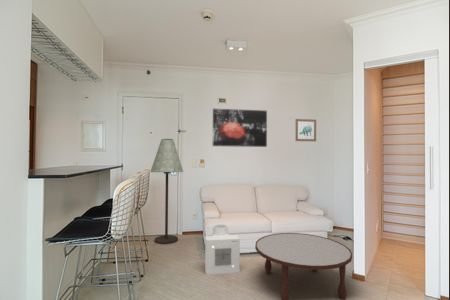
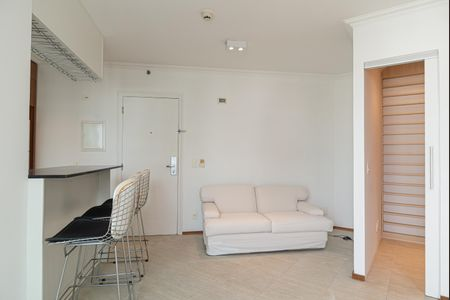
- air purifier (220, 246)
- coffee table (301, 265)
- floor lamp (166, 189)
- wall art (240, 128)
- wall art (305, 130)
